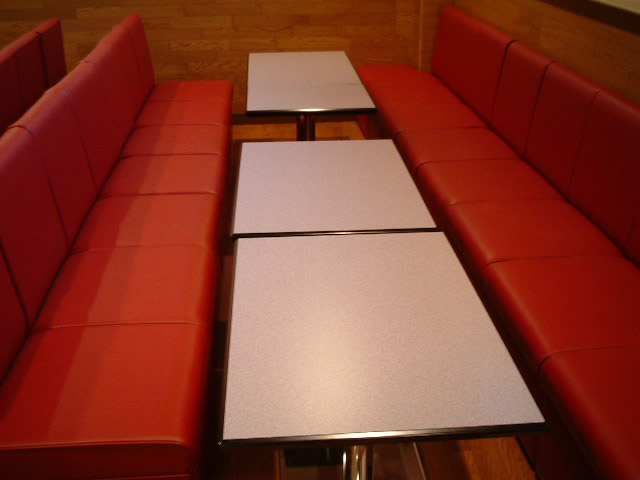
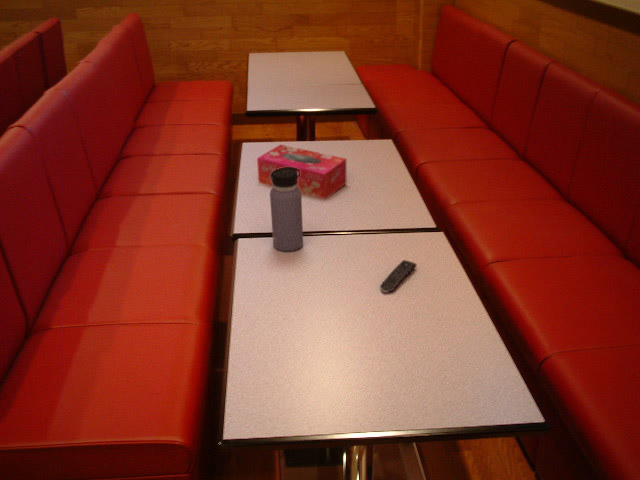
+ water bottle (286, 204)
+ remote control (397, 276)
+ tissue box (302, 170)
